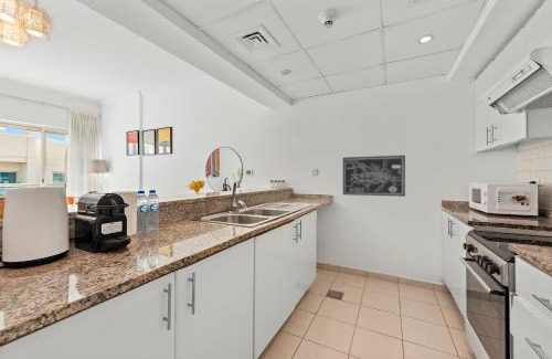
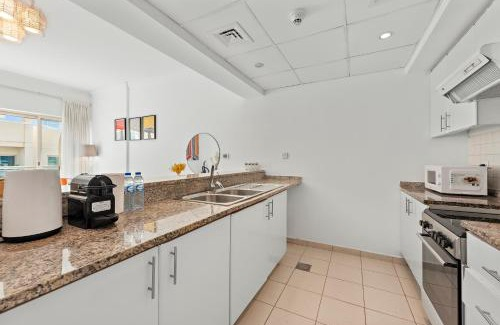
- wall art (372, 176)
